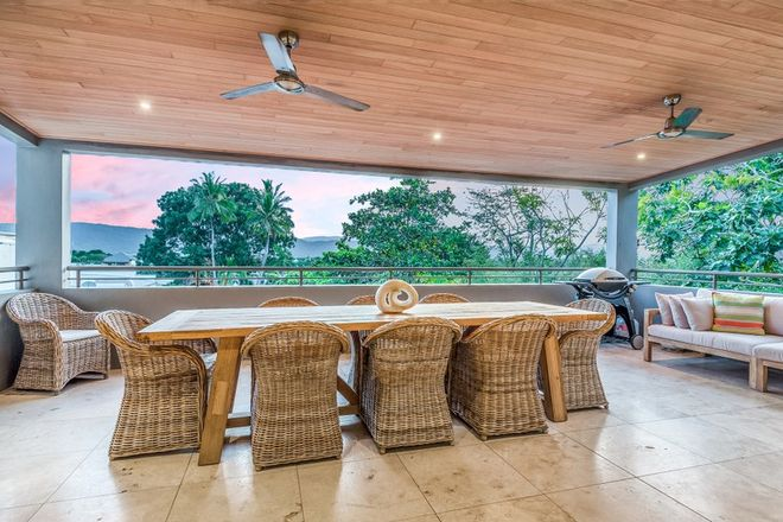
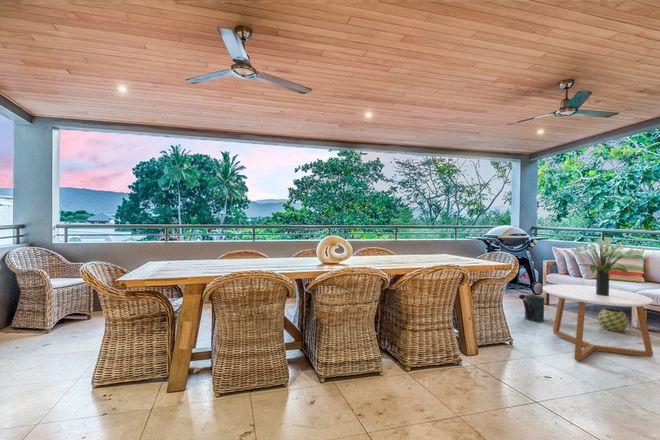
+ decorative ball (612, 319)
+ coffee table (583, 321)
+ watering can (531, 306)
+ potted plant (603, 265)
